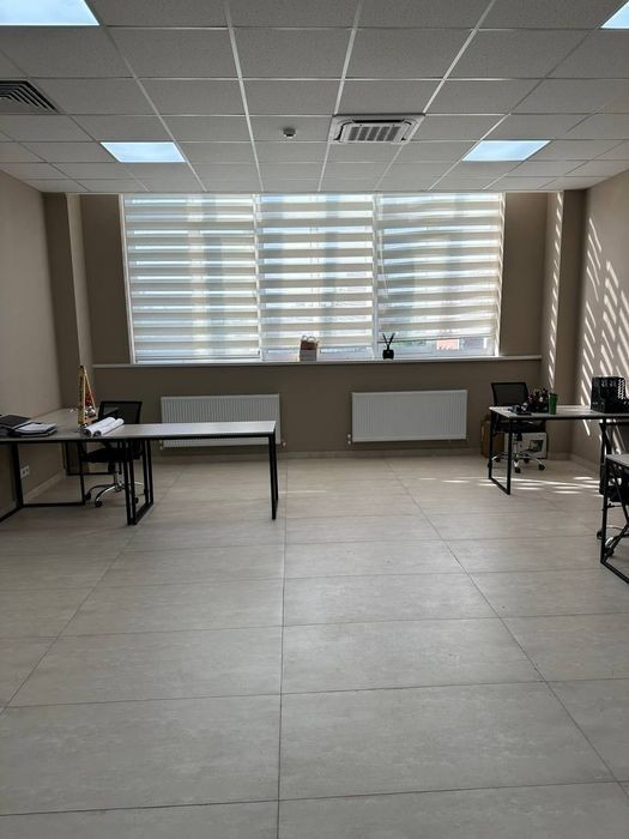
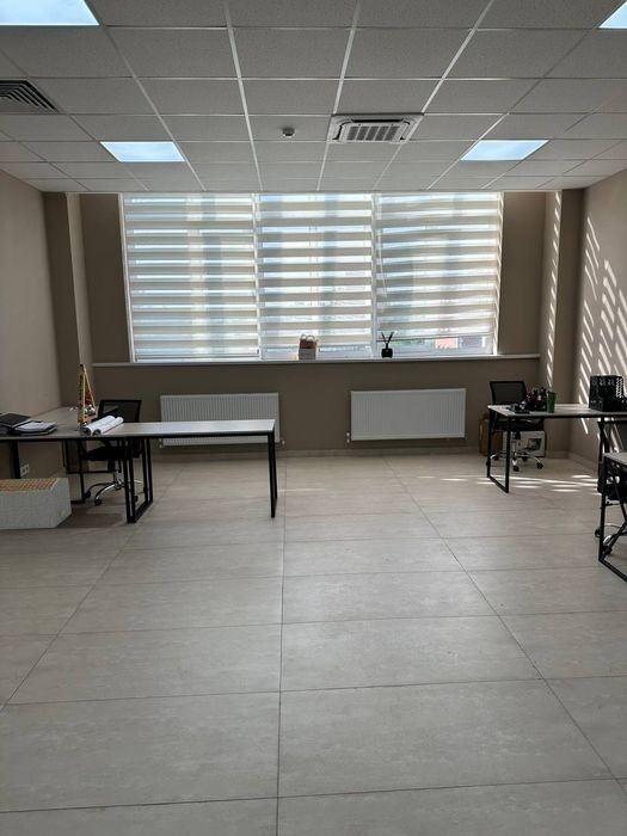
+ architectural model (36, 497)
